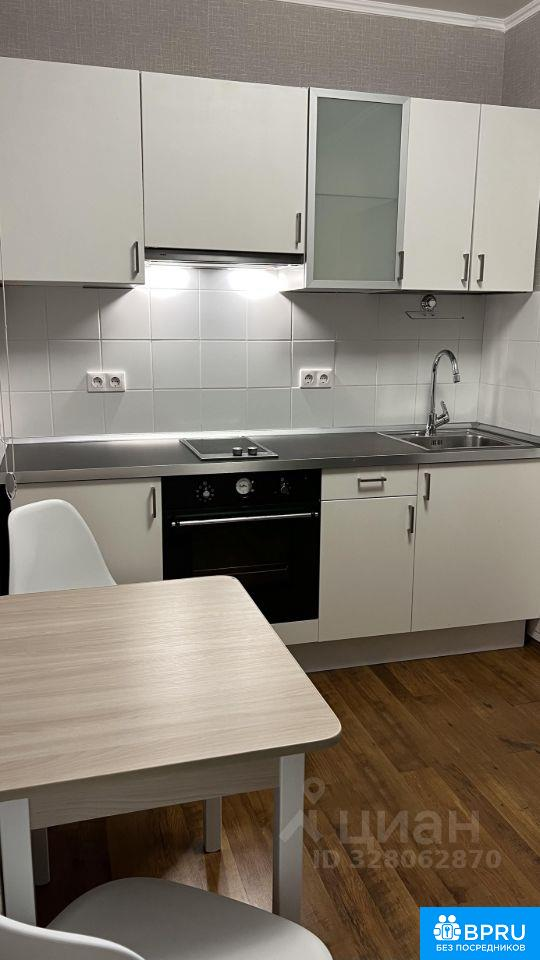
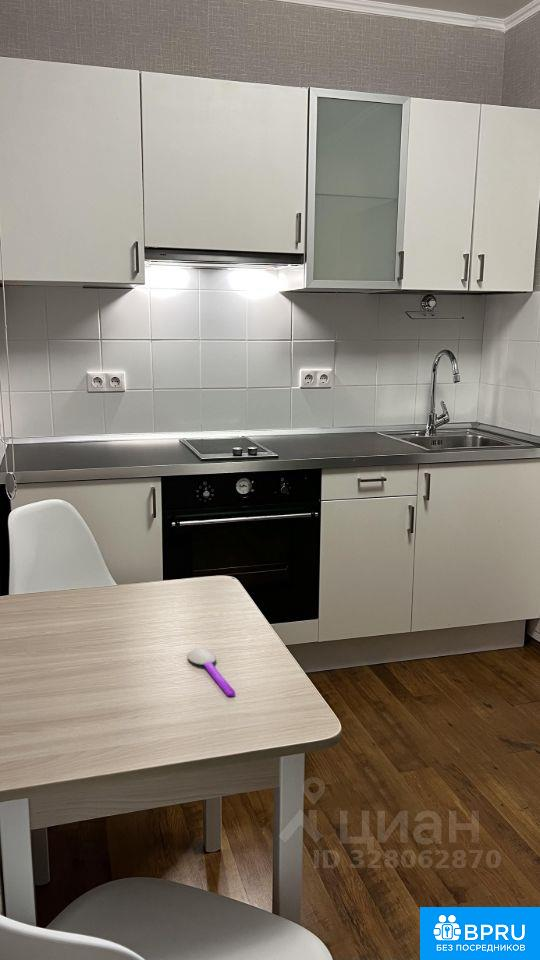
+ spoon (212, 669)
